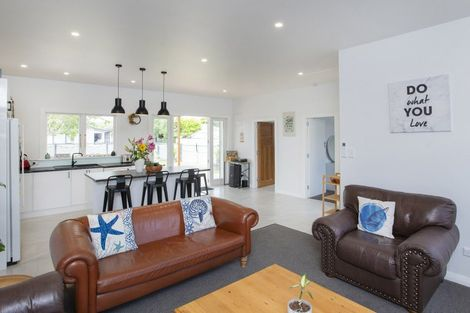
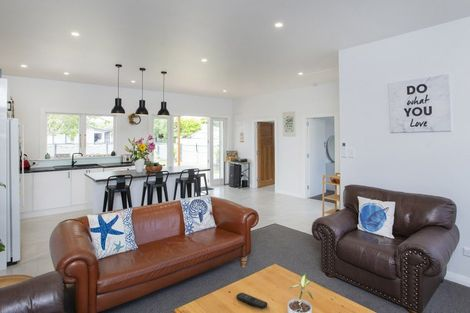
+ remote control (251, 300)
